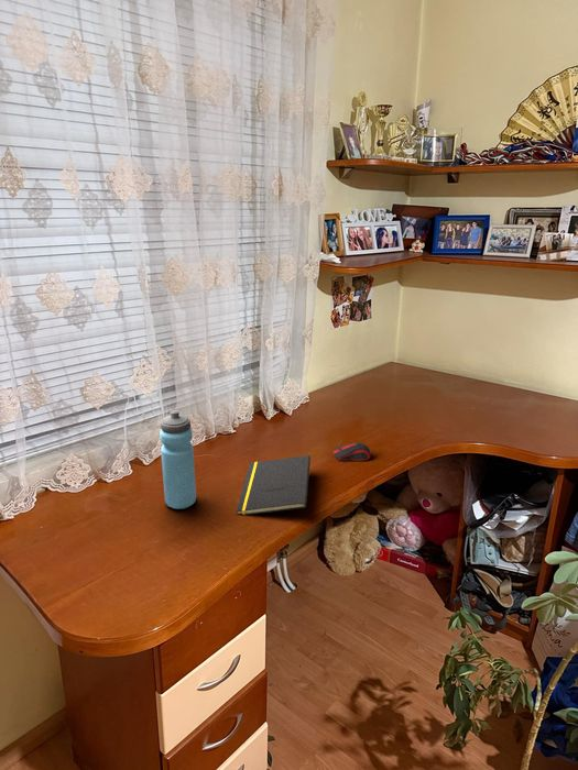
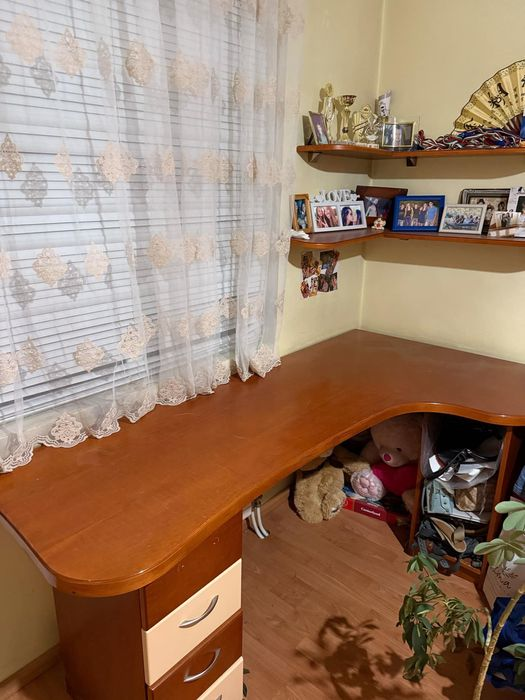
- computer mouse (351, 450)
- notepad (275, 483)
- water bottle (177, 458)
